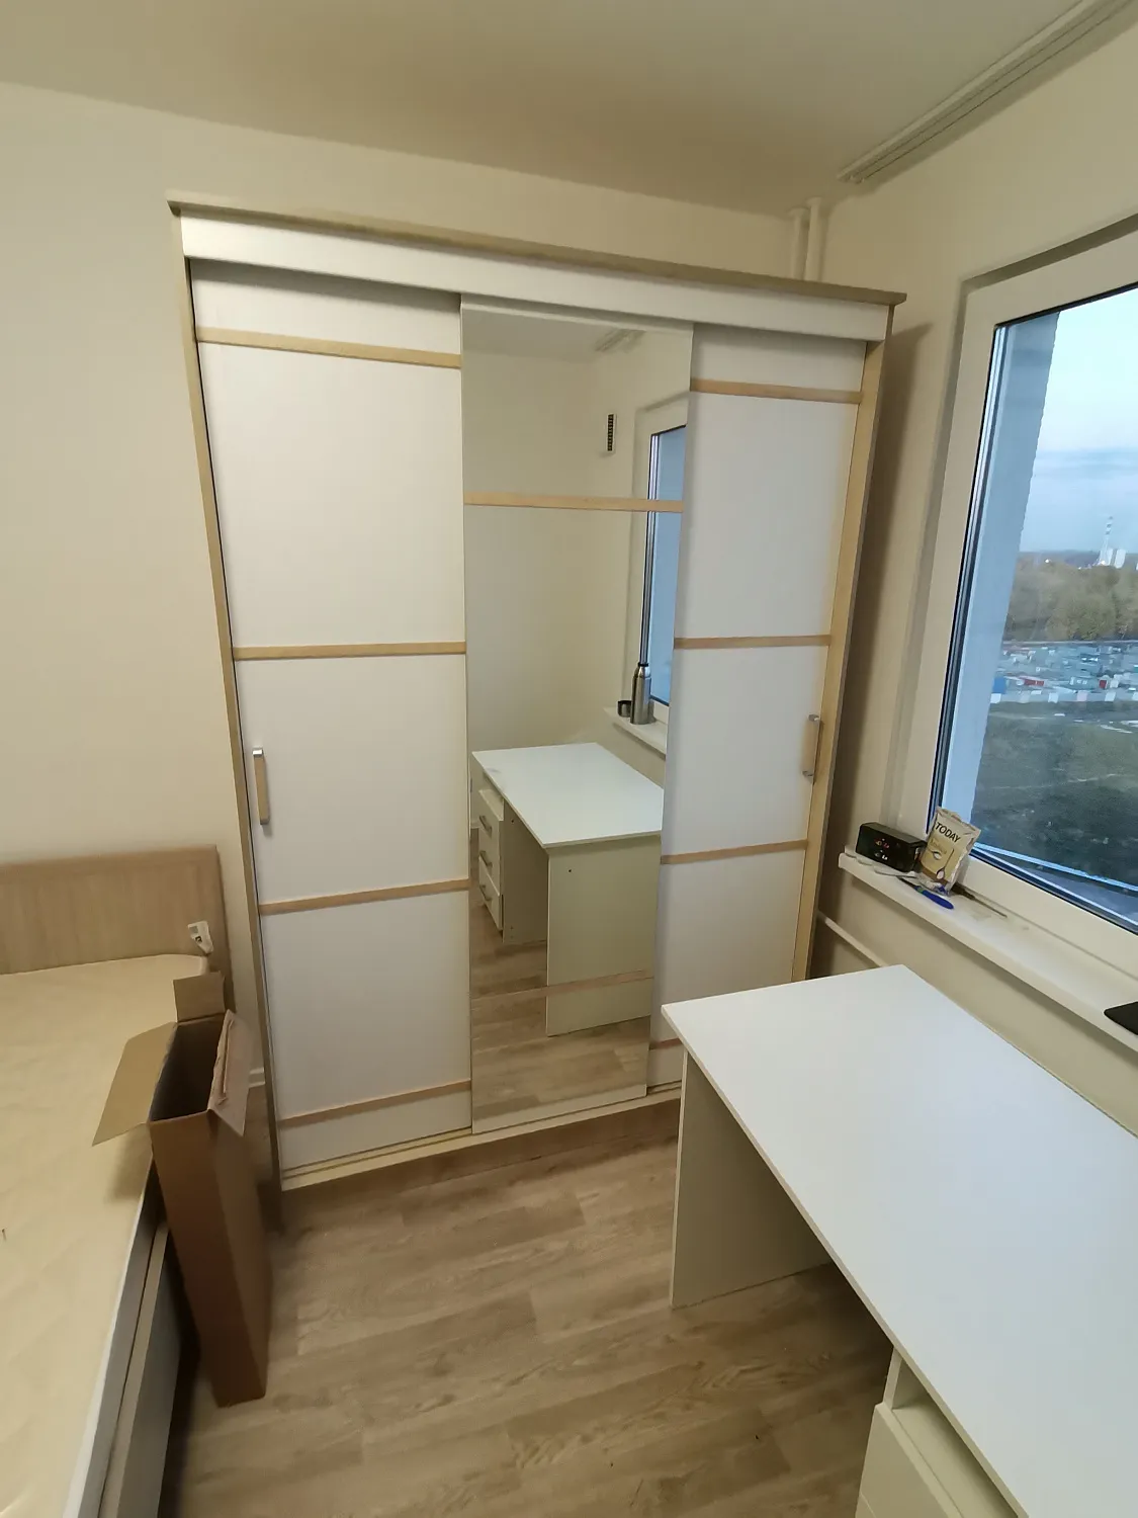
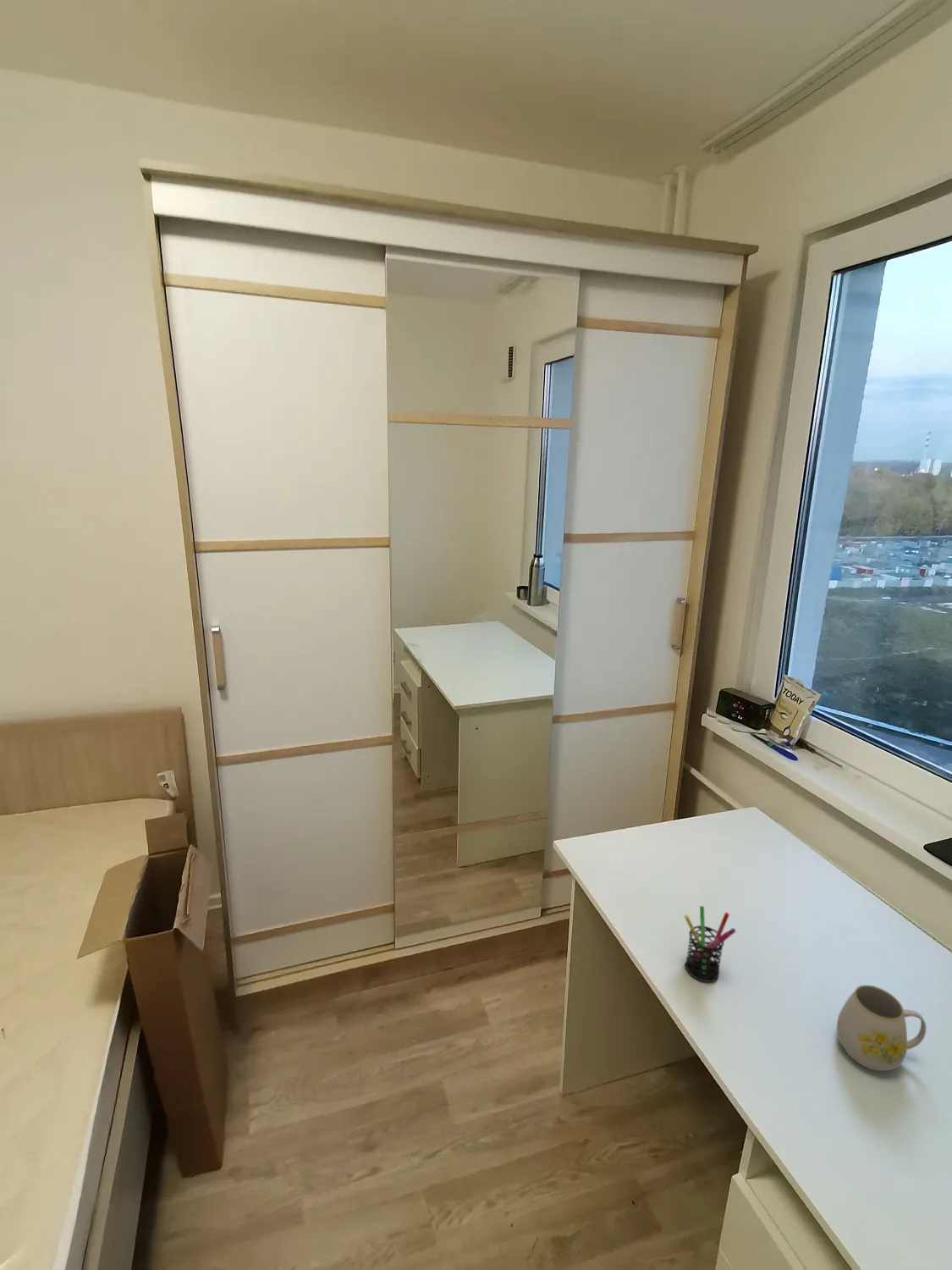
+ mug (882, 1028)
+ pen holder (707, 937)
